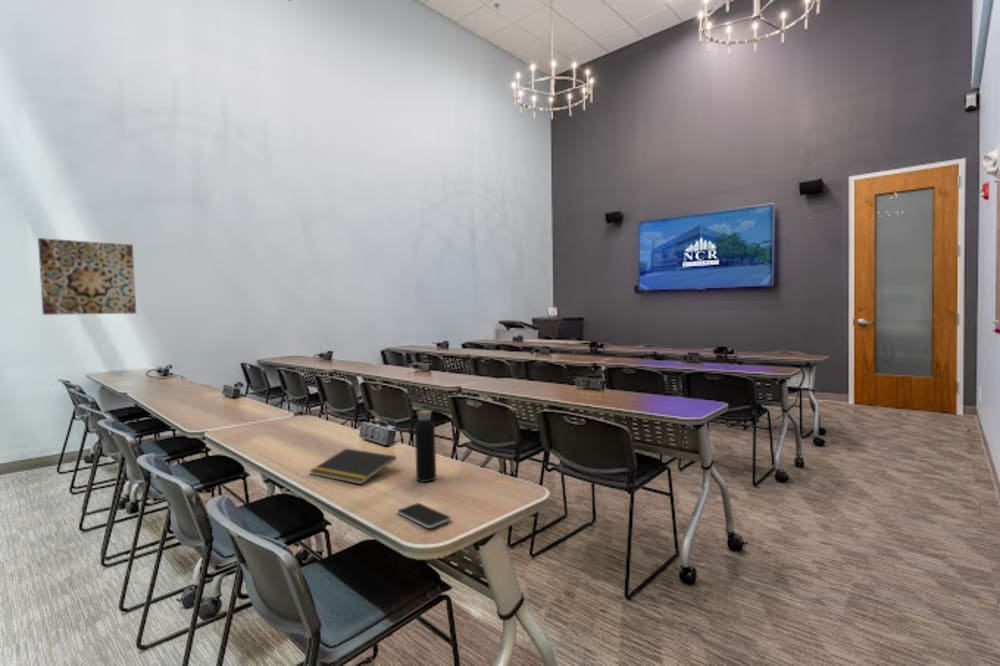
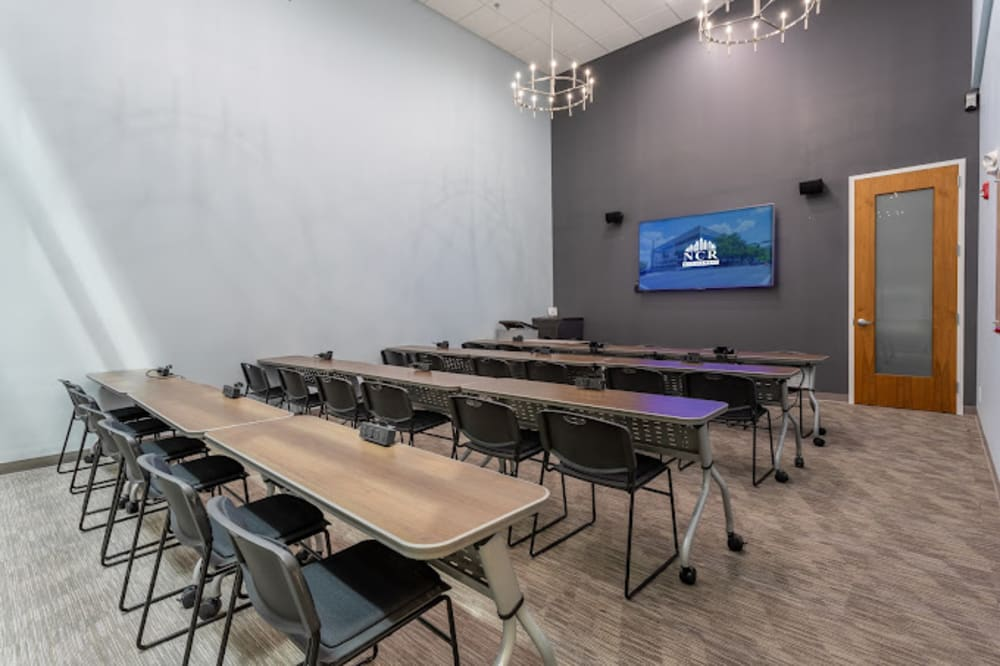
- wall art (89, 278)
- smartphone (423, 515)
- water bottle (425, 441)
- notepad (353, 465)
